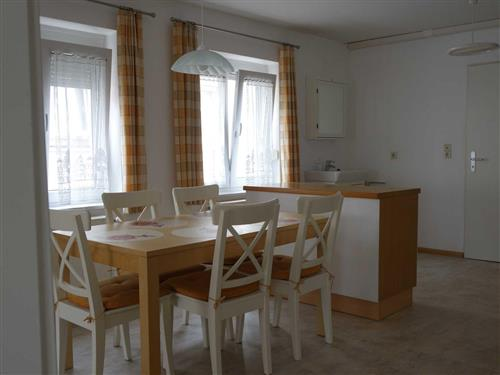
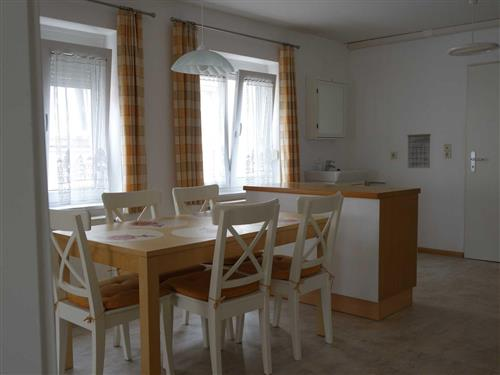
+ calendar (418, 147)
